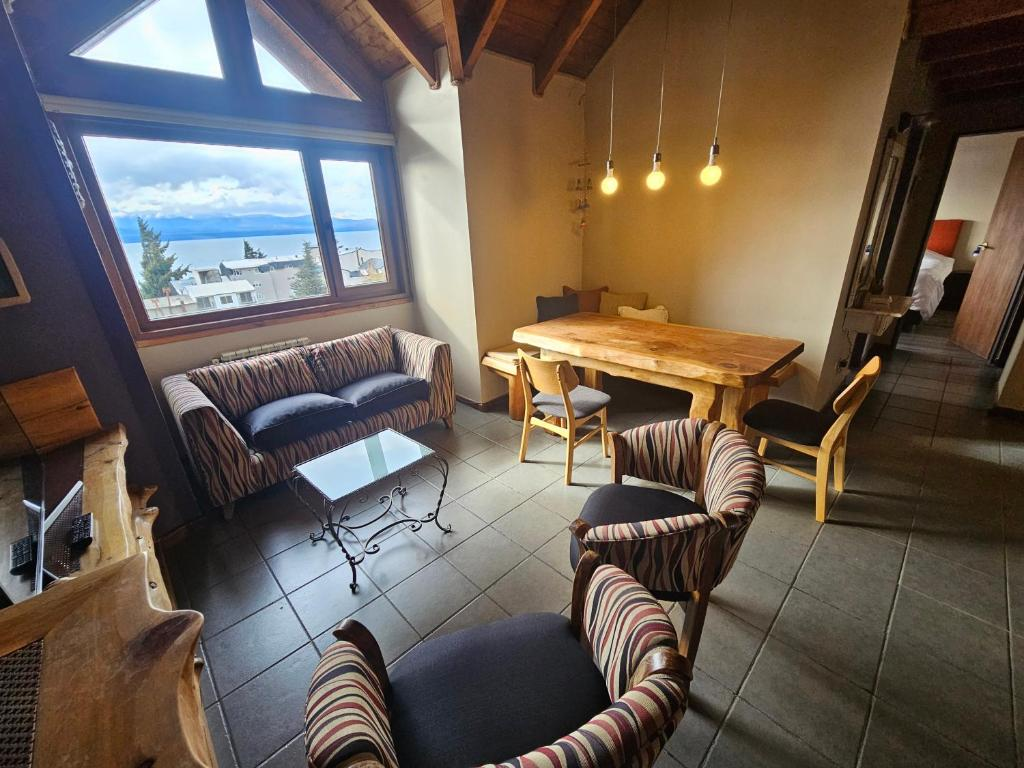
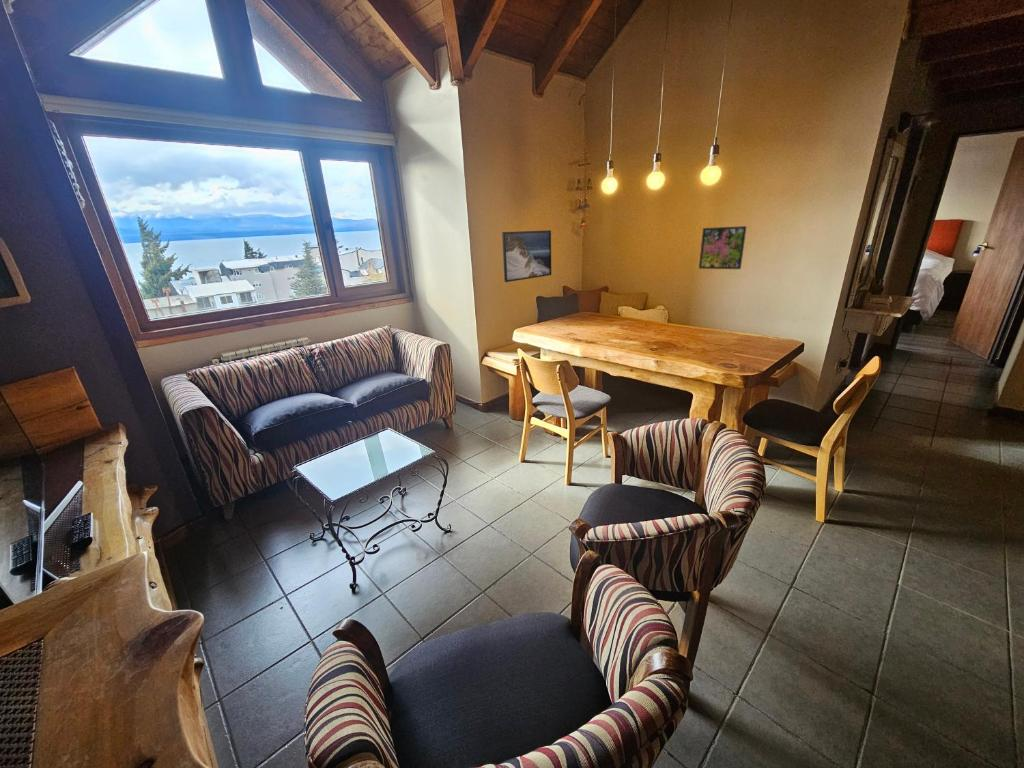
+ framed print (528, 255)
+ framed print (721, 248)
